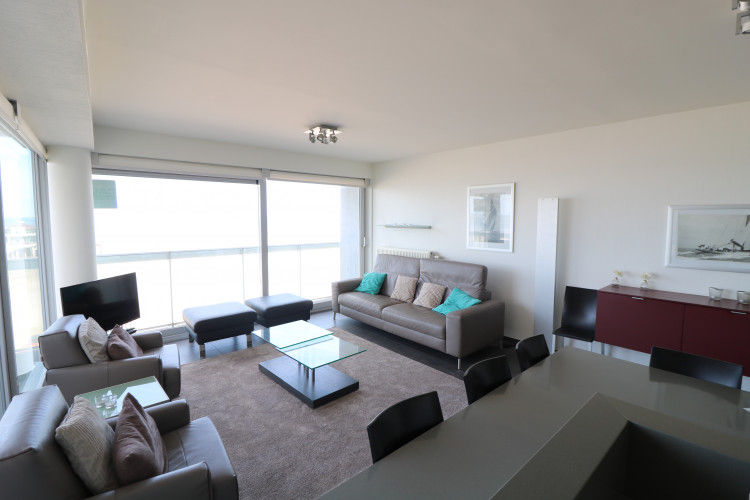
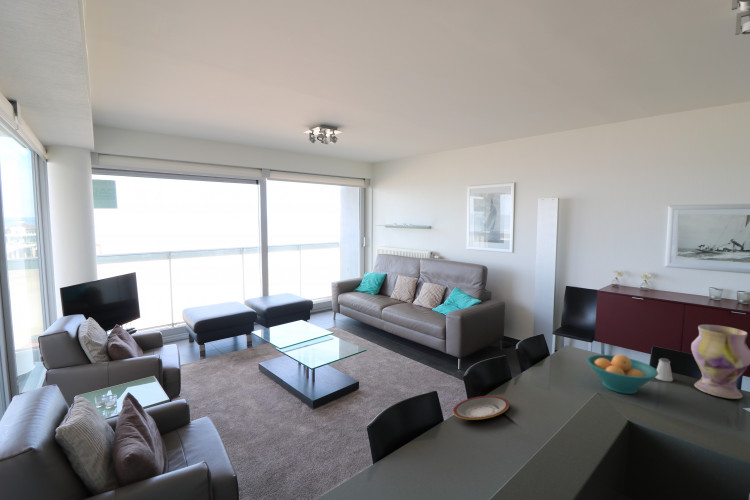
+ plate (481, 409)
+ vase (719, 360)
+ saltshaker (664, 368)
+ fruit bowl (620, 371)
